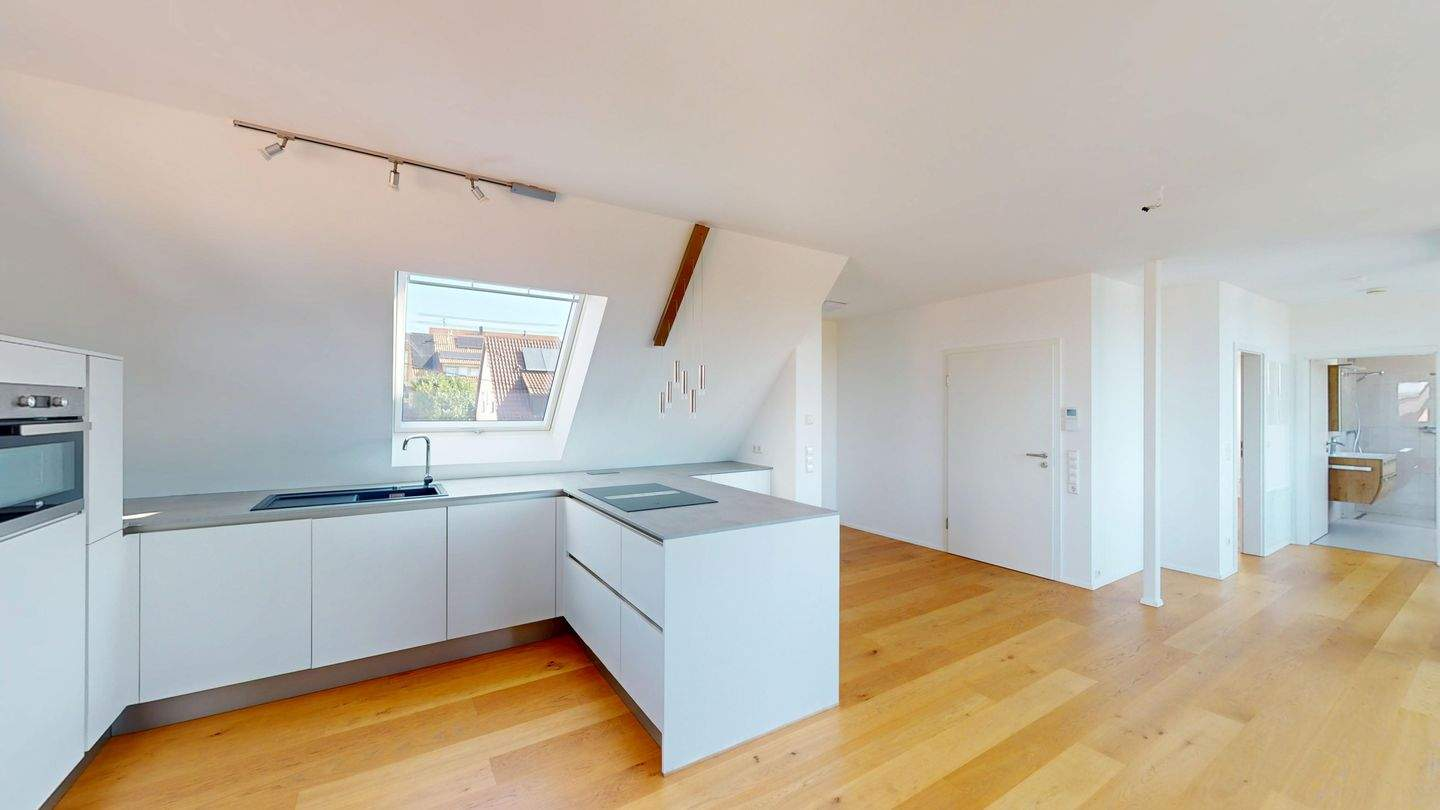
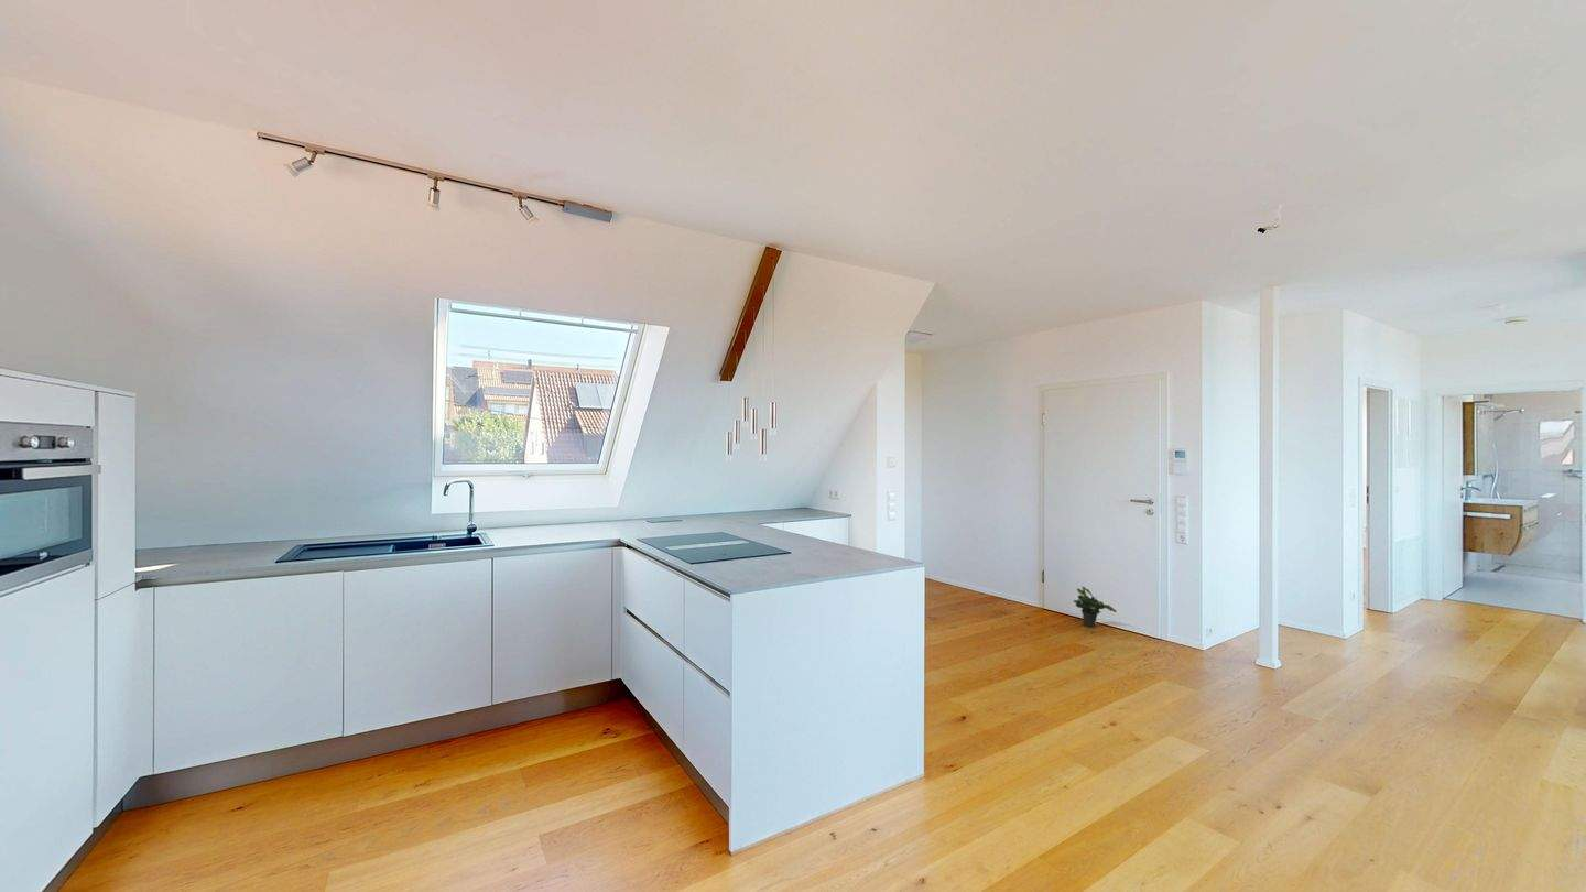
+ potted plant (1091, 607)
